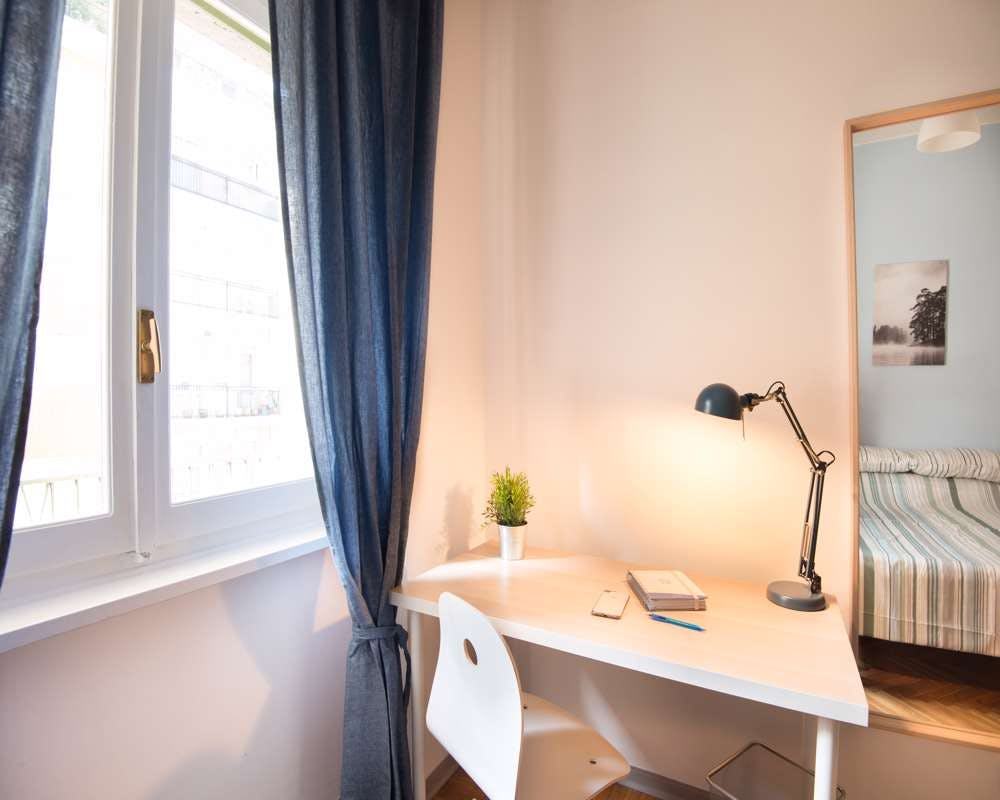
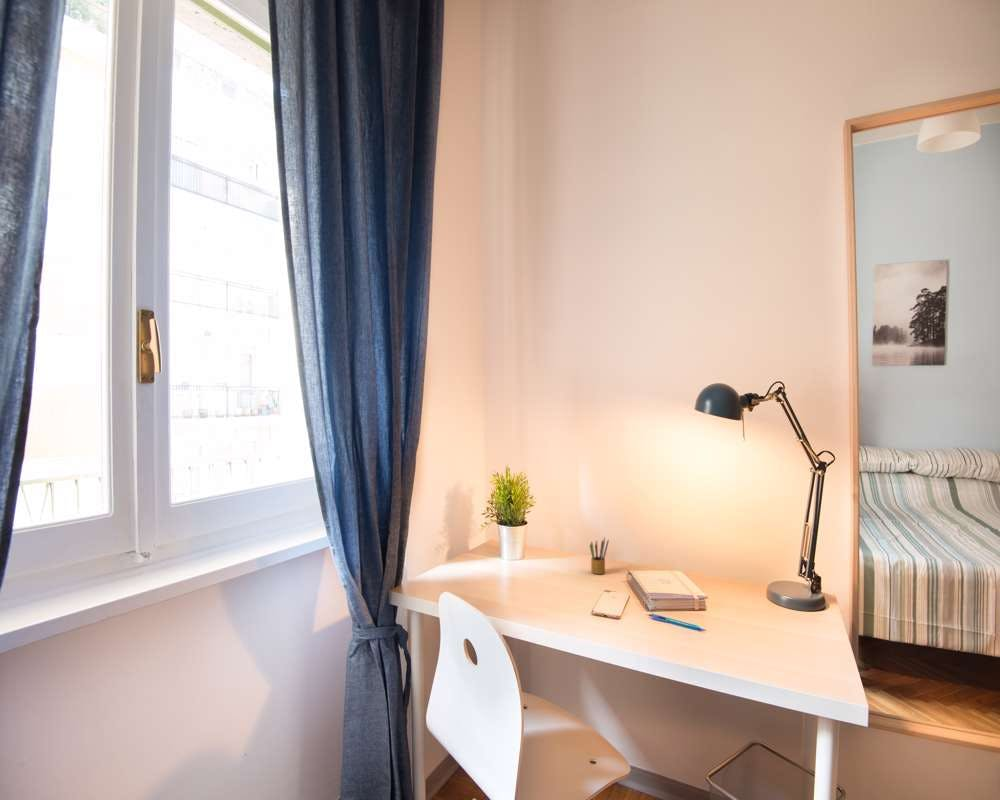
+ pencil box (597, 555)
